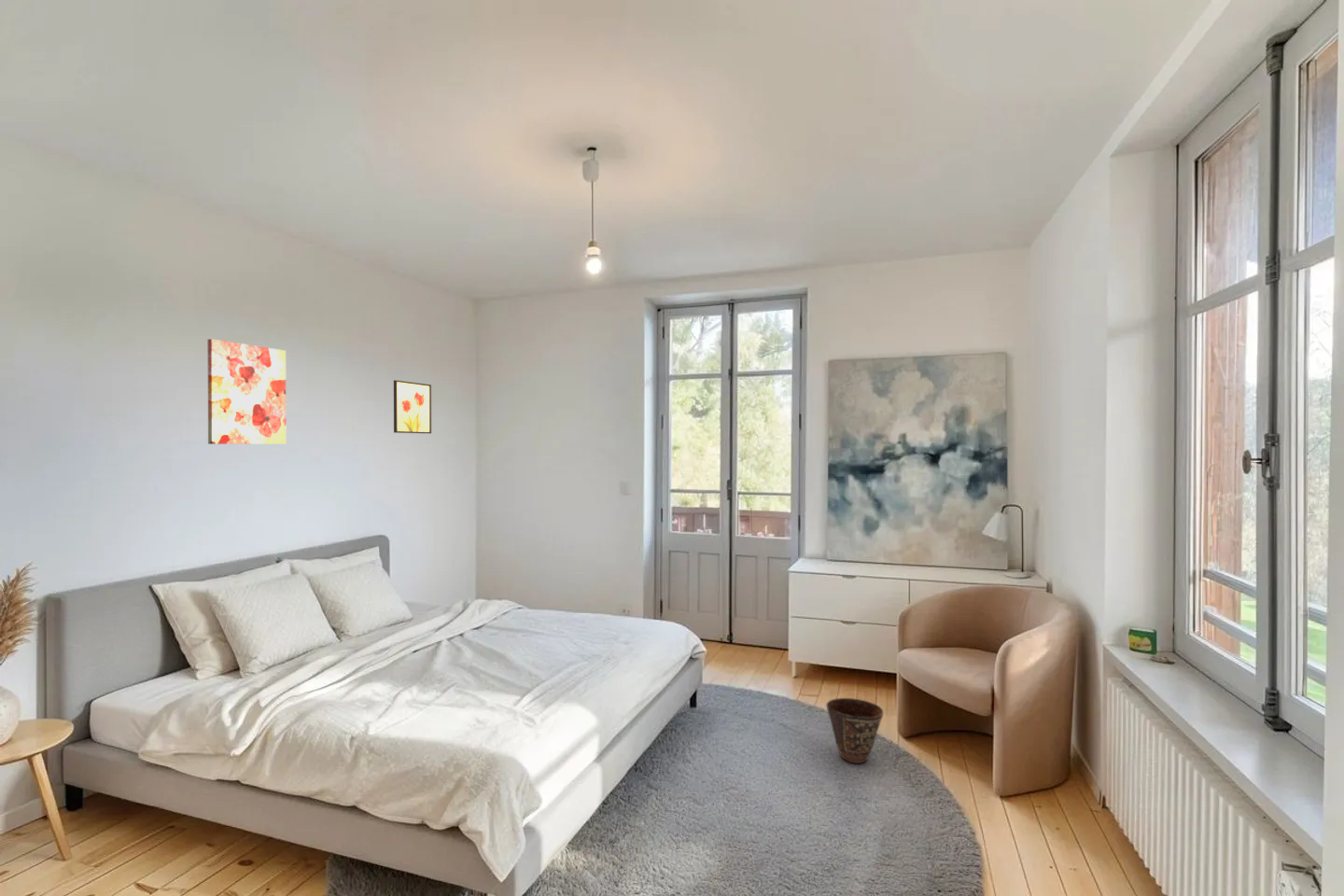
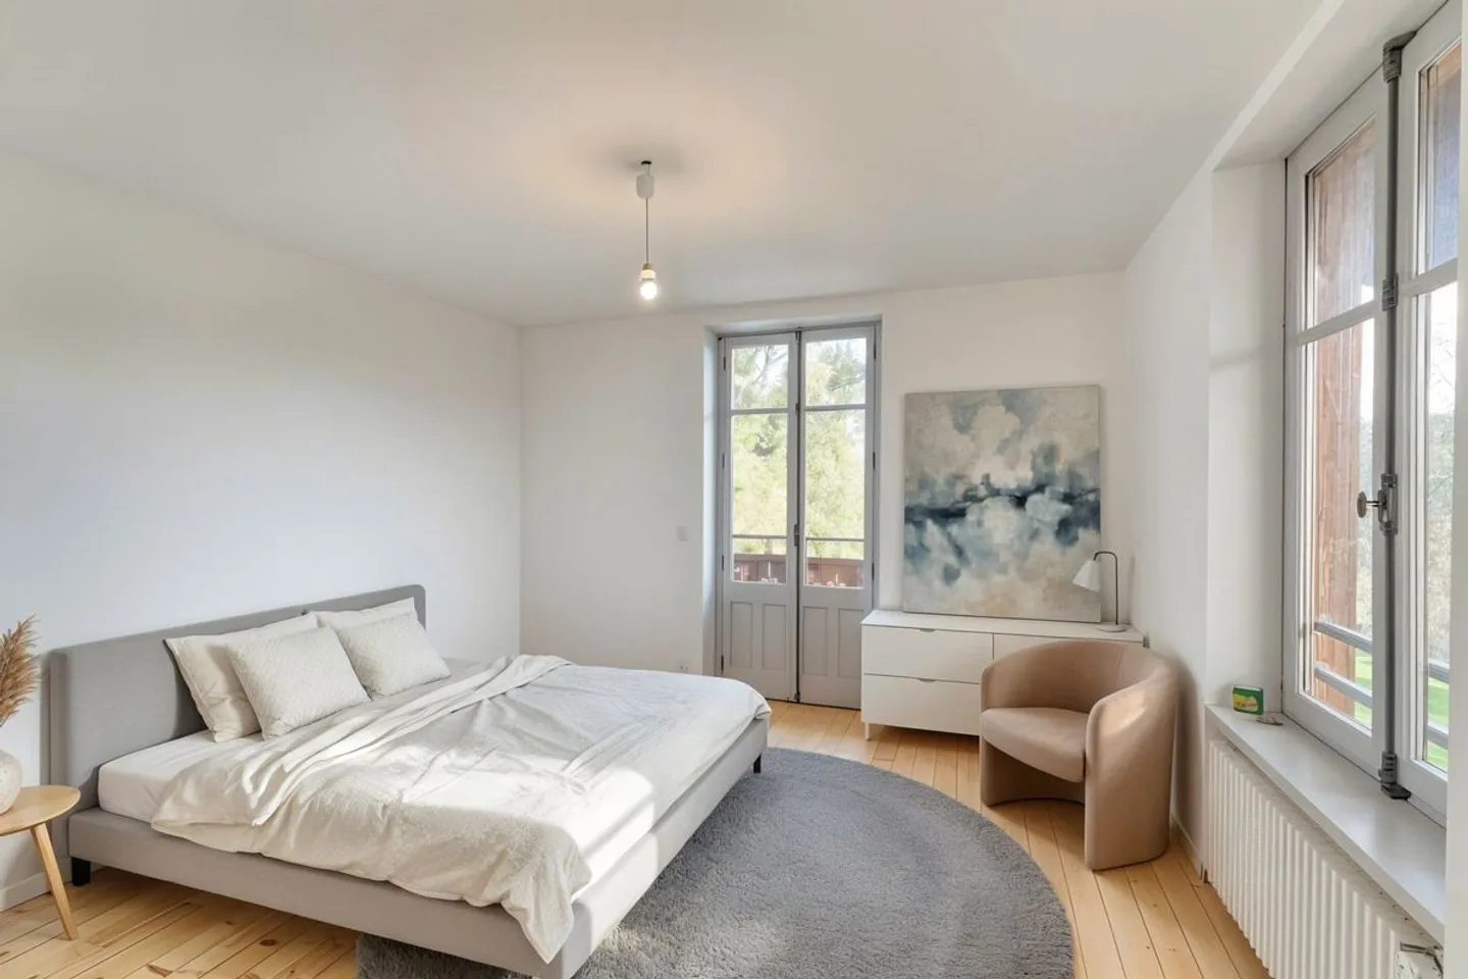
- wall art (412, 408)
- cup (854, 732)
- wall art (248, 394)
